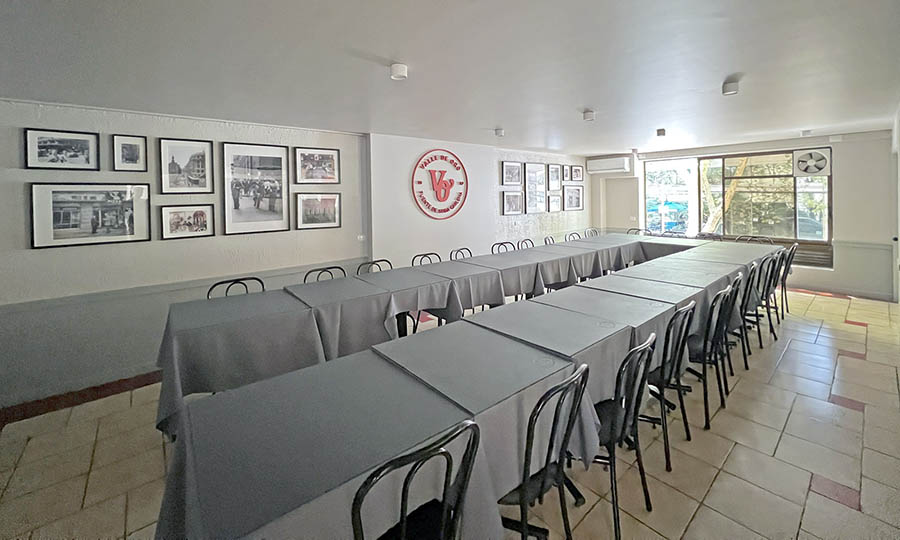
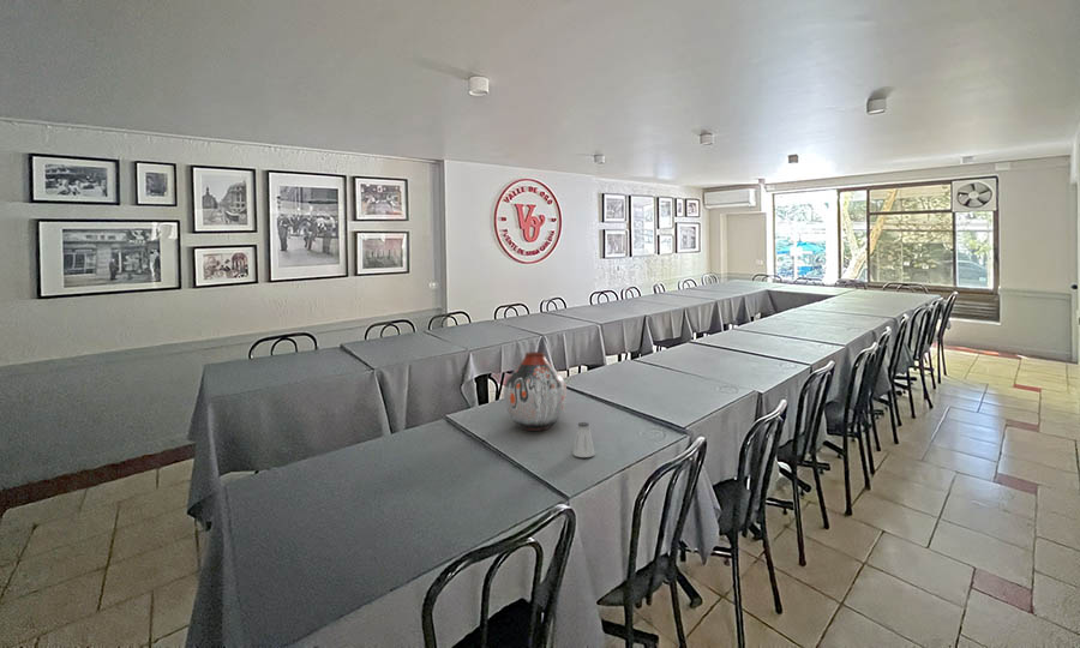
+ vase (535, 390)
+ saltshaker (583, 438)
